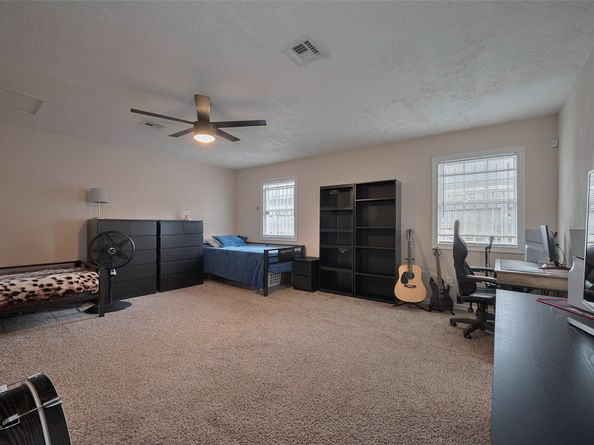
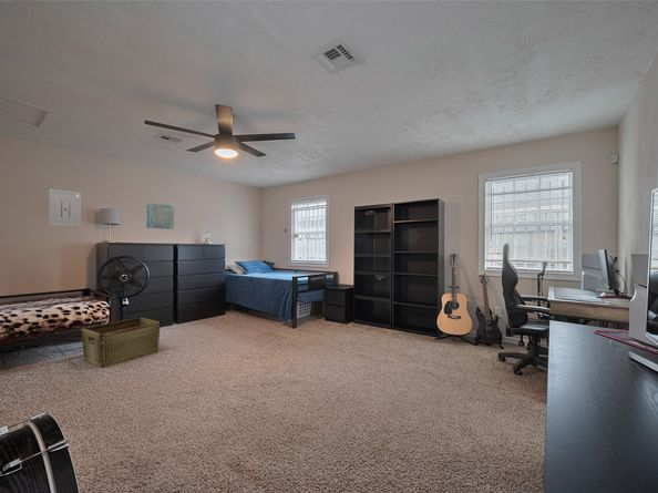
+ wall art (161, 216)
+ wall art (65, 208)
+ hamper (122, 340)
